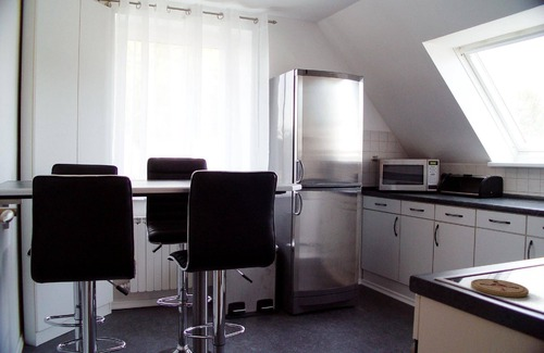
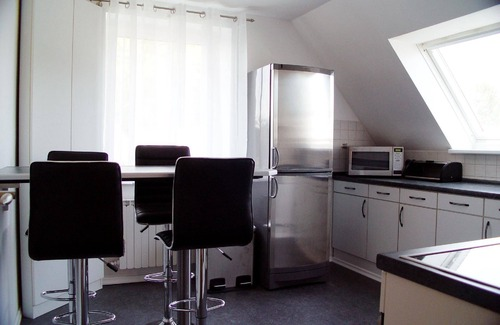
- coaster (498, 287)
